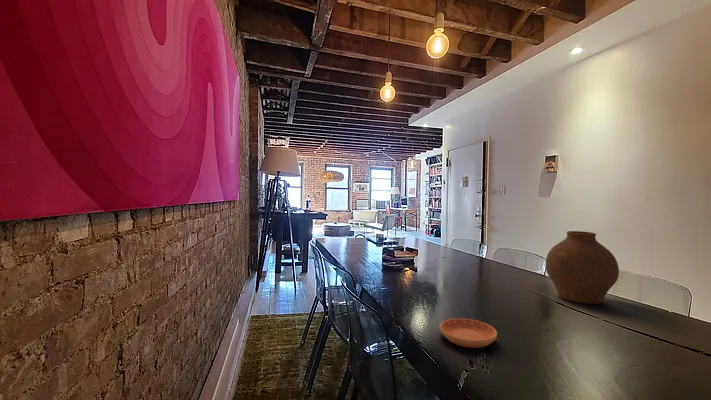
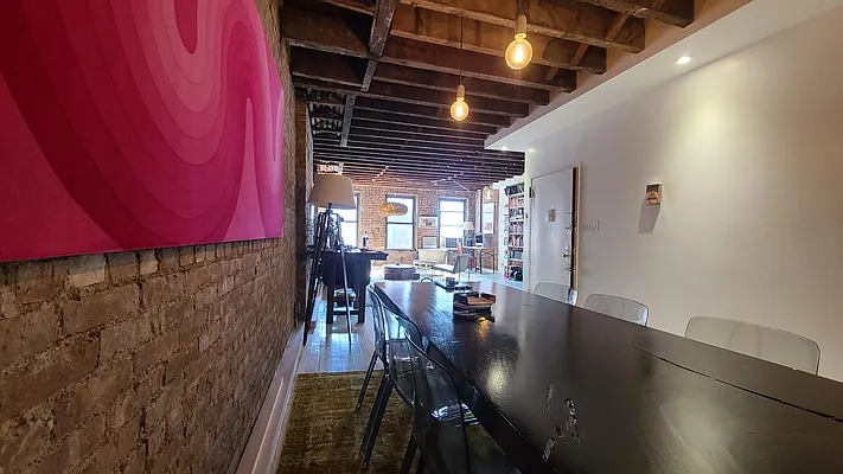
- vase (580, 265)
- saucer (467, 333)
